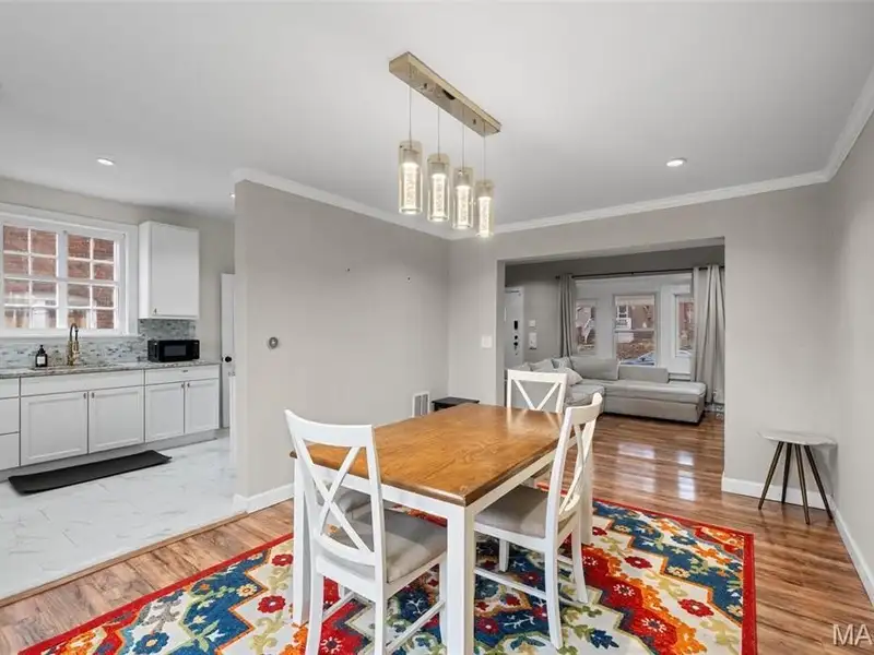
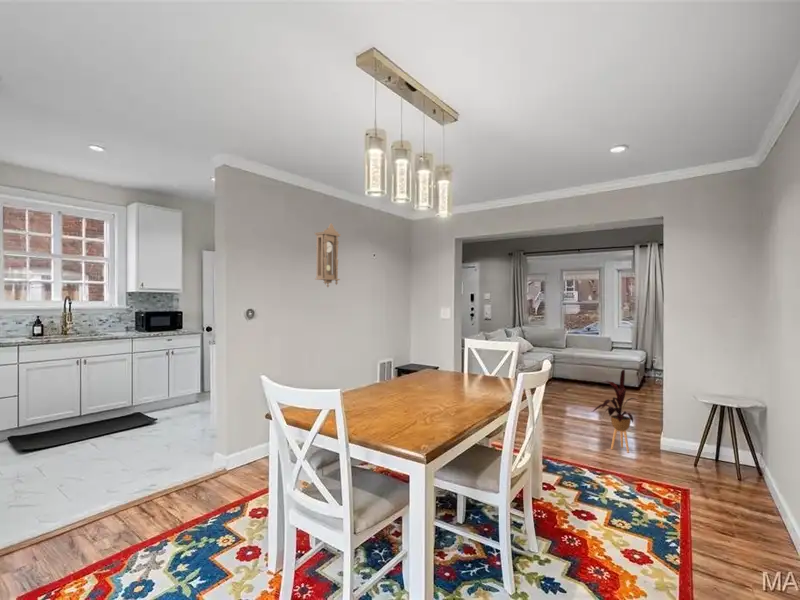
+ house plant (615, 408)
+ pendulum clock (327, 255)
